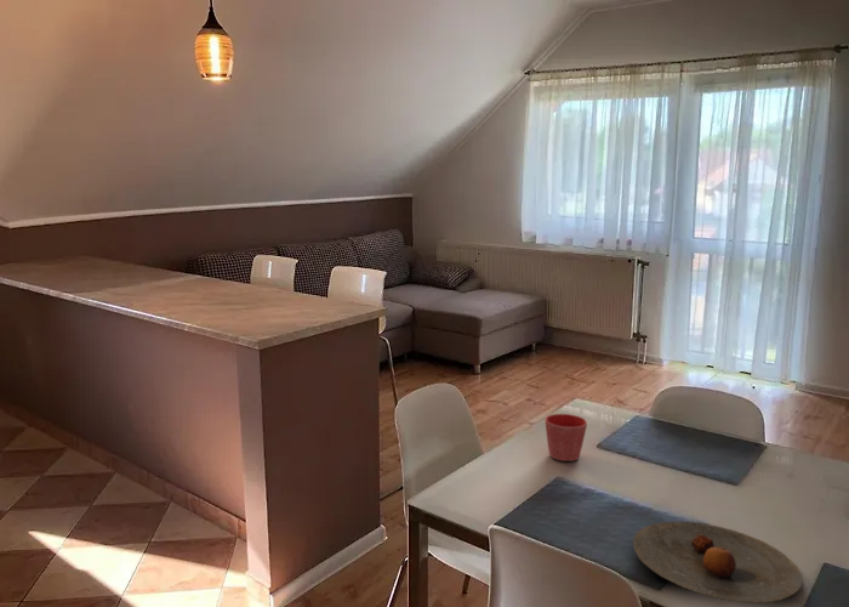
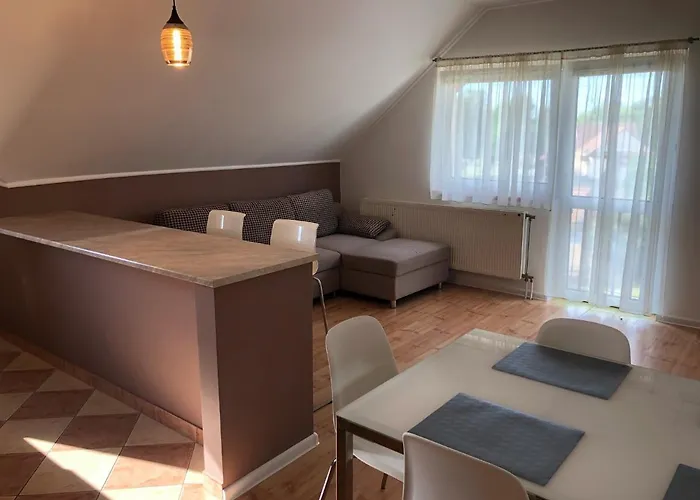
- flower pot (565, 437)
- plate (714, 551)
